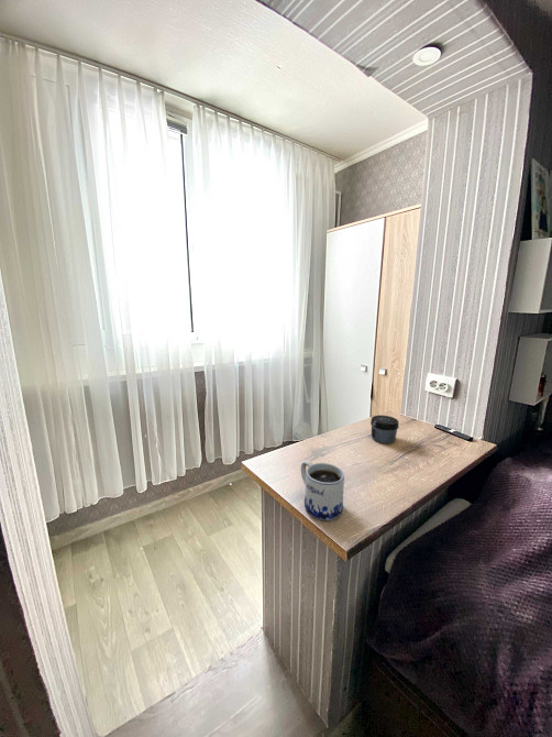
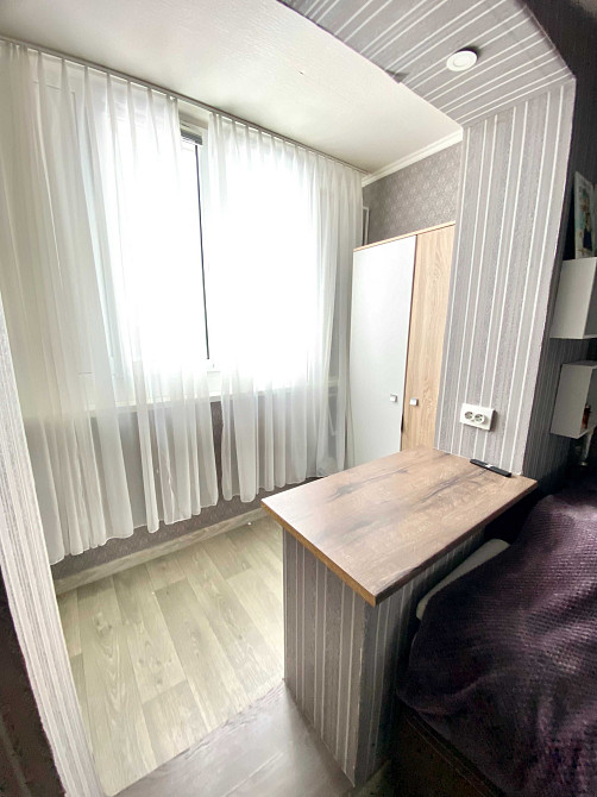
- mug (320, 487)
- jar (384, 429)
